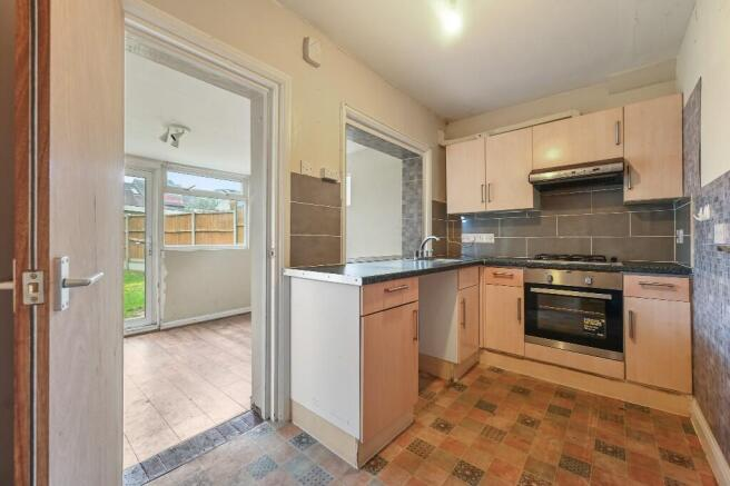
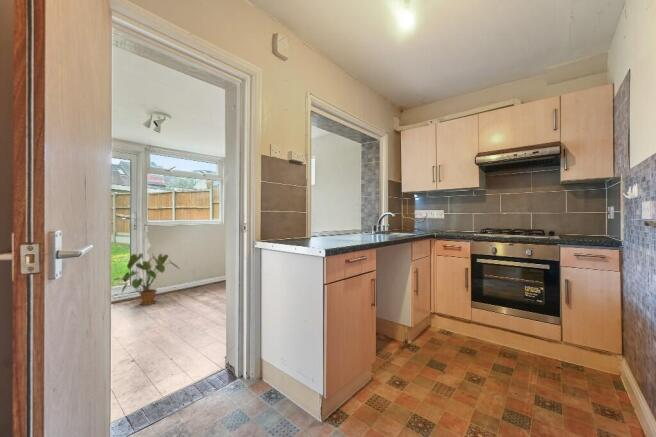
+ house plant (149, 276)
